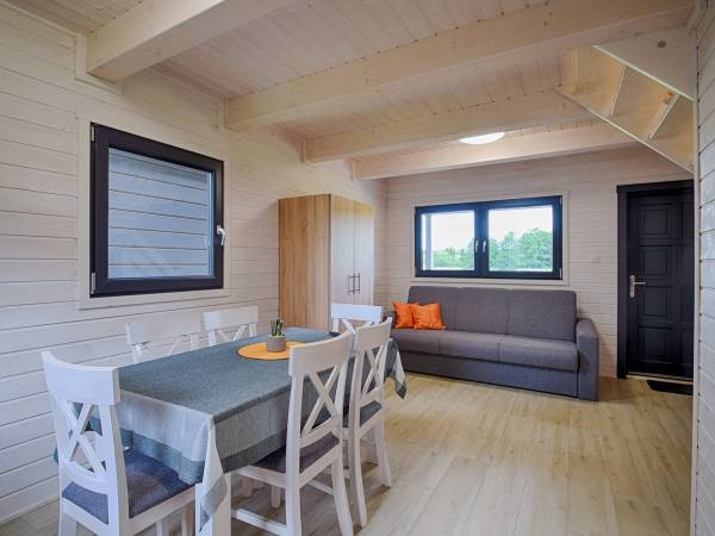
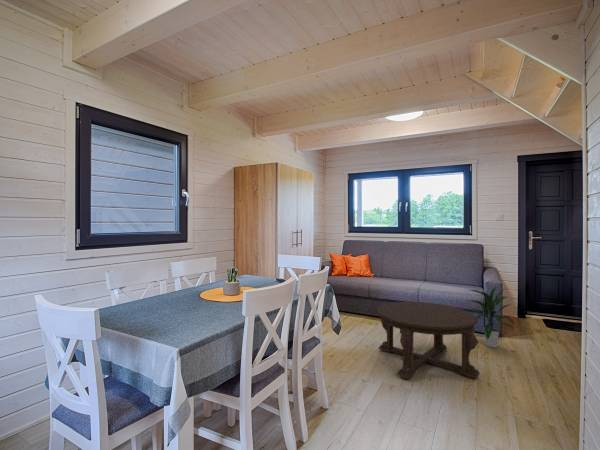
+ indoor plant (490, 315)
+ coffee table (424, 333)
